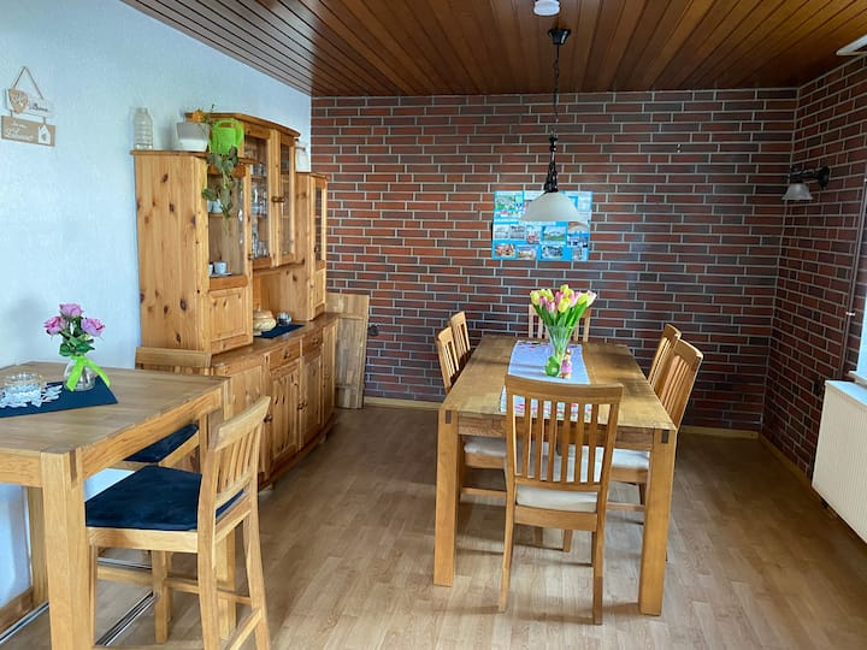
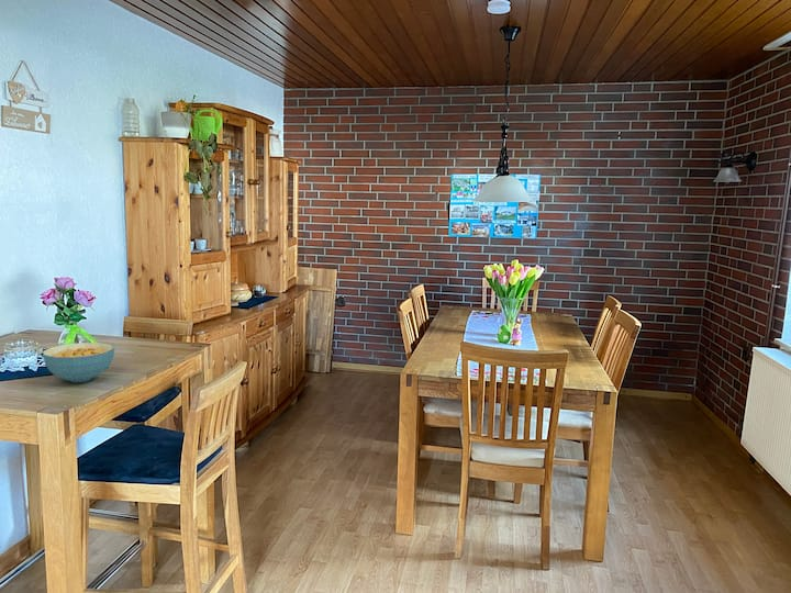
+ cereal bowl (79, 365)
